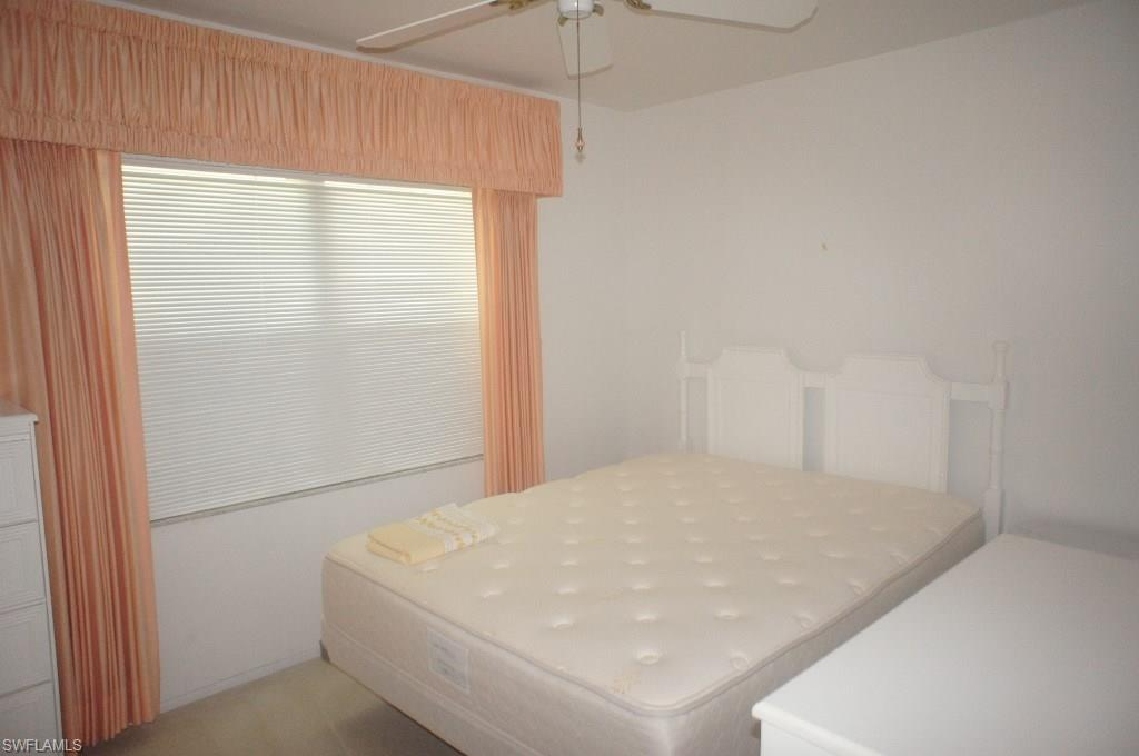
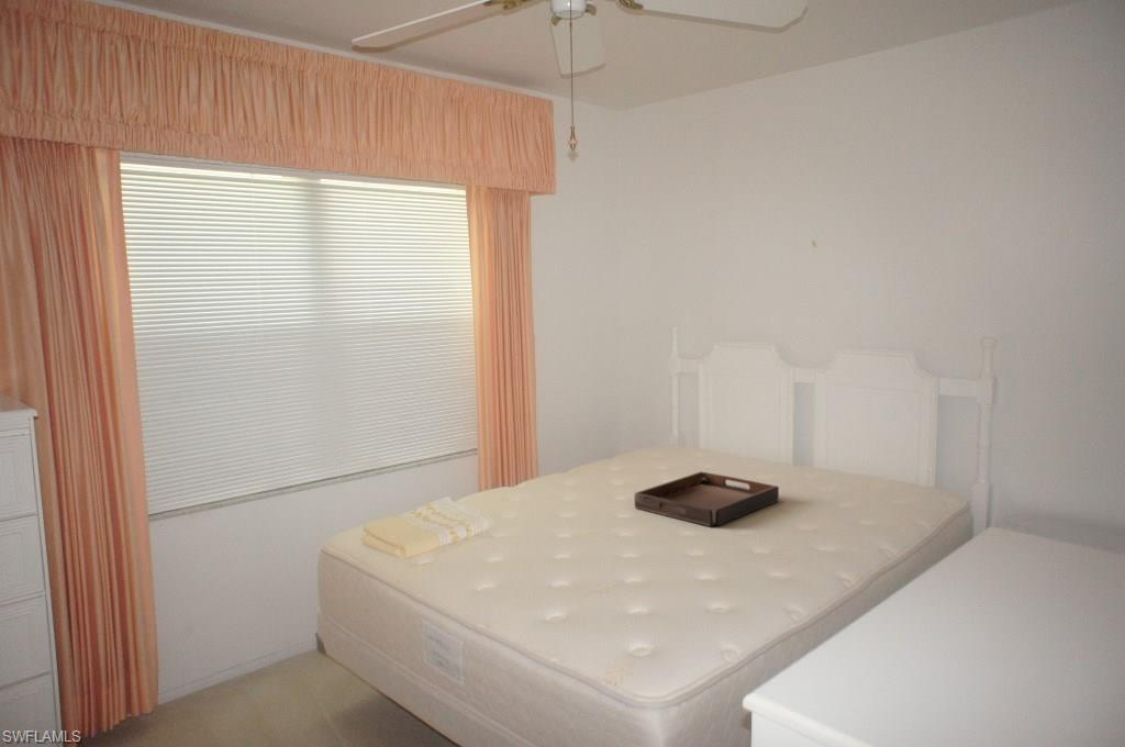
+ serving tray (706, 497)
